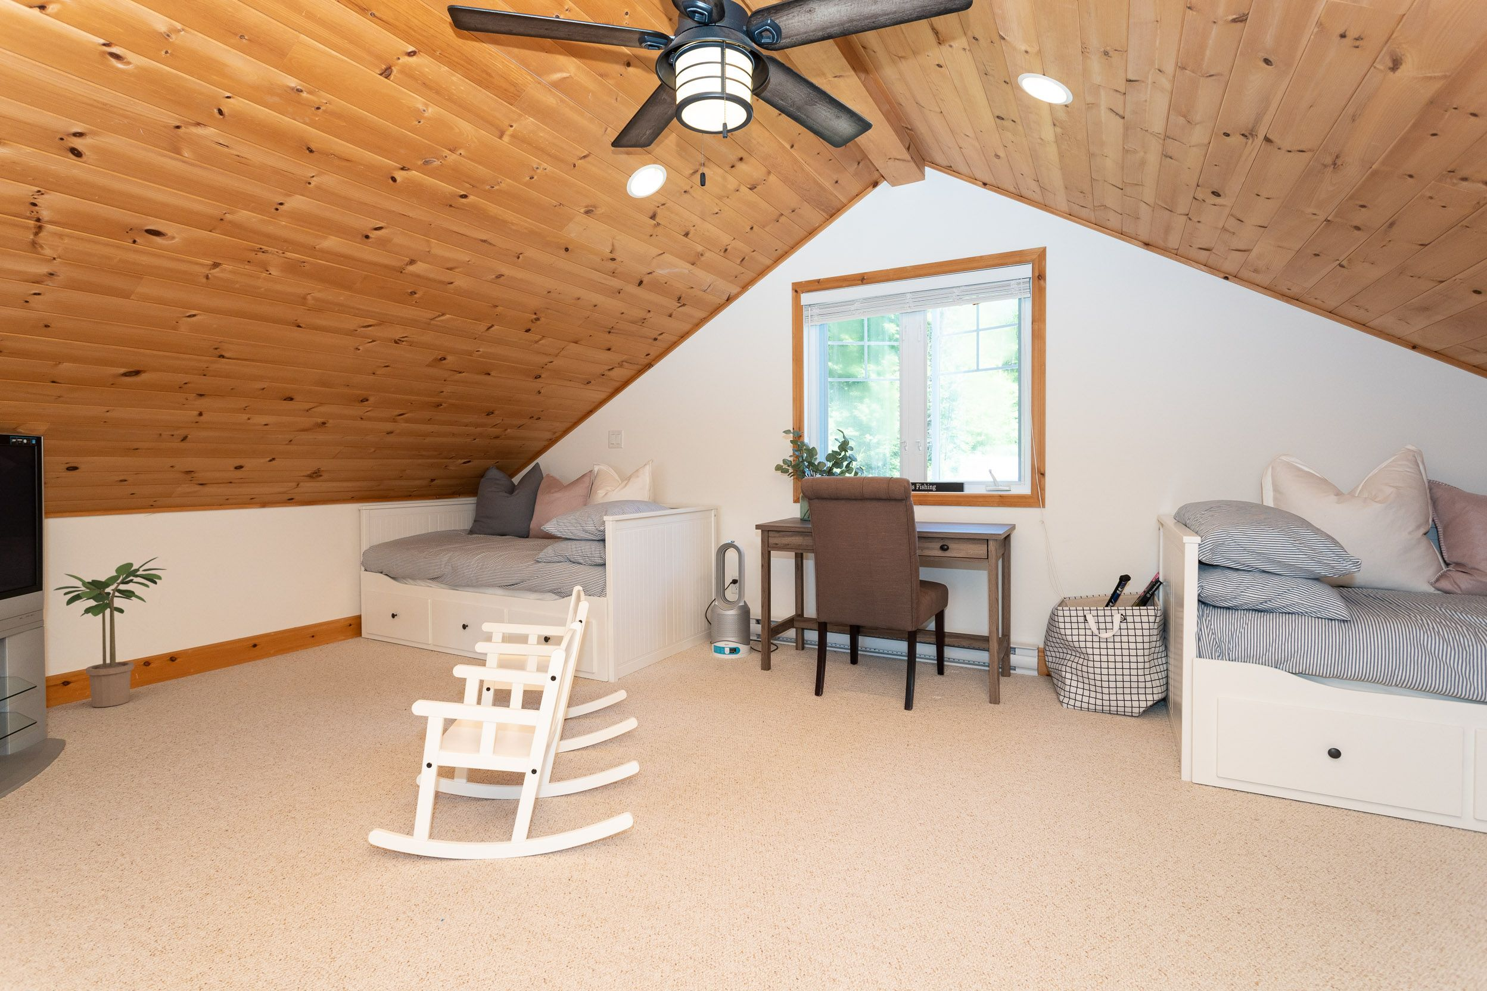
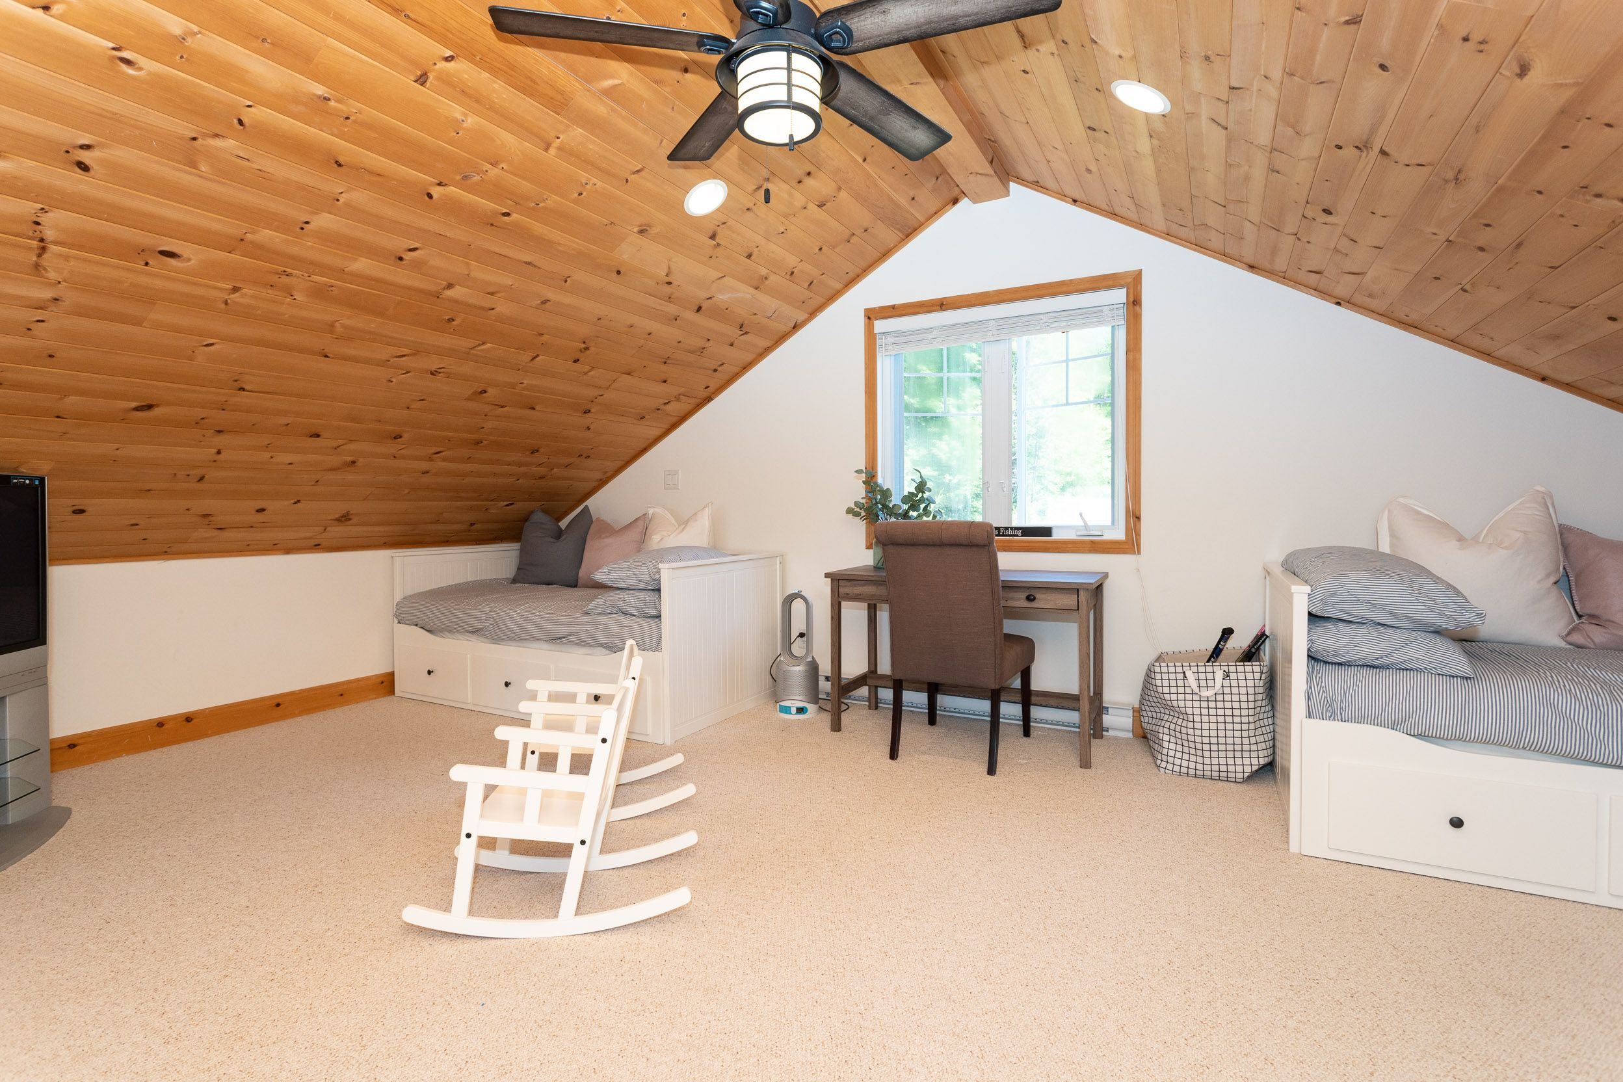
- potted plant (110, 630)
